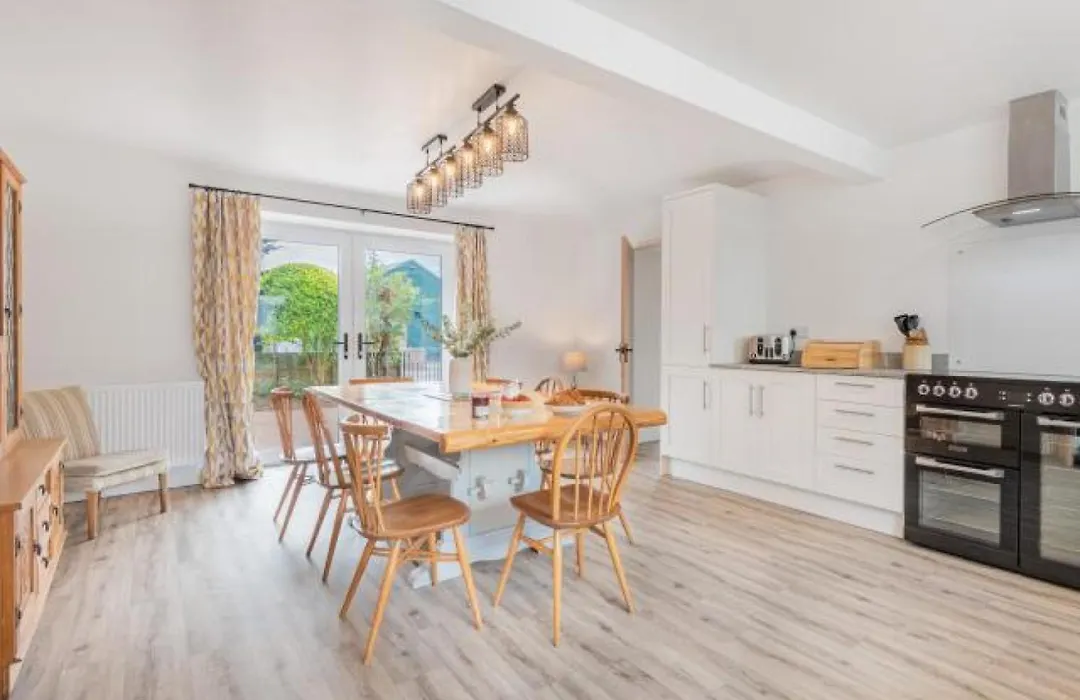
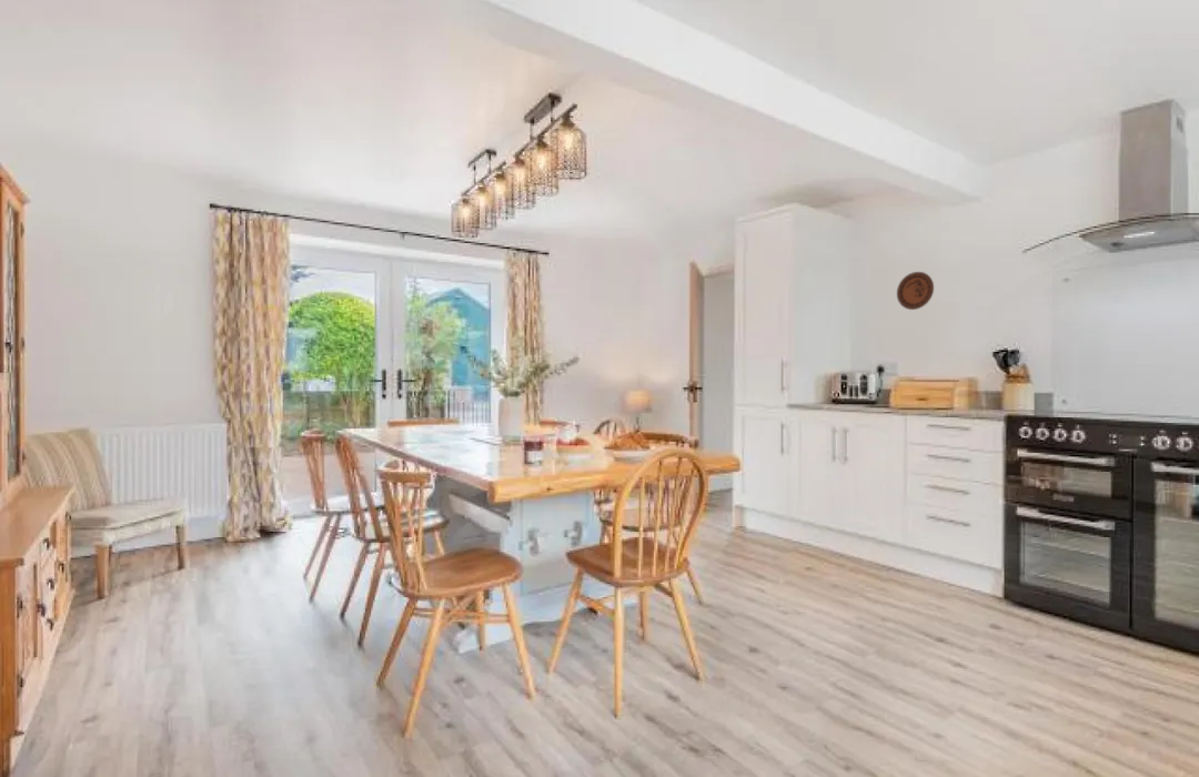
+ decorative plate (915, 291)
